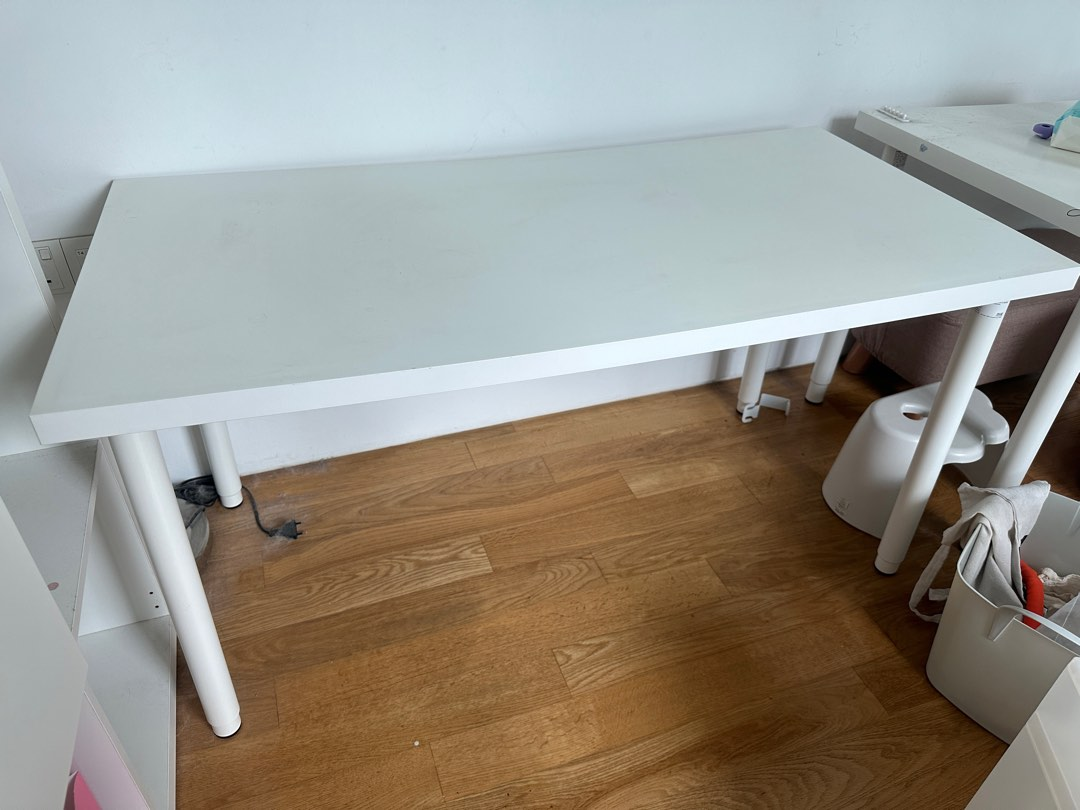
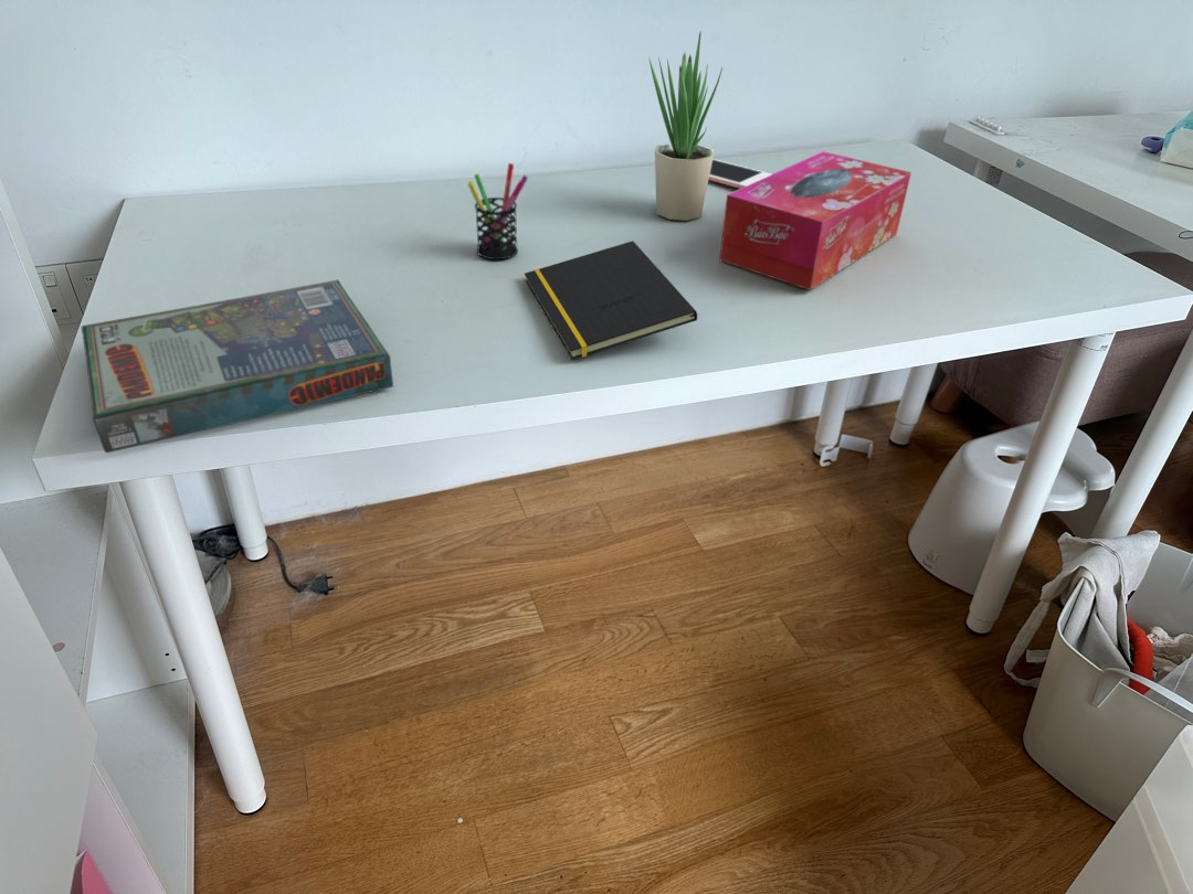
+ cell phone (718, 171)
+ tissue box (816, 215)
+ board game (236, 355)
+ notepad (604, 295)
+ pen holder (494, 209)
+ potted plant (680, 124)
